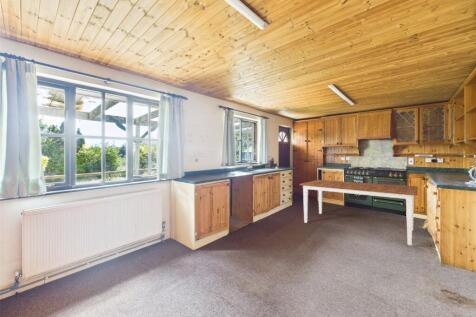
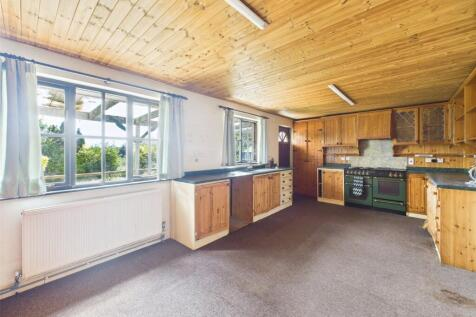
- dining table (355, 193)
